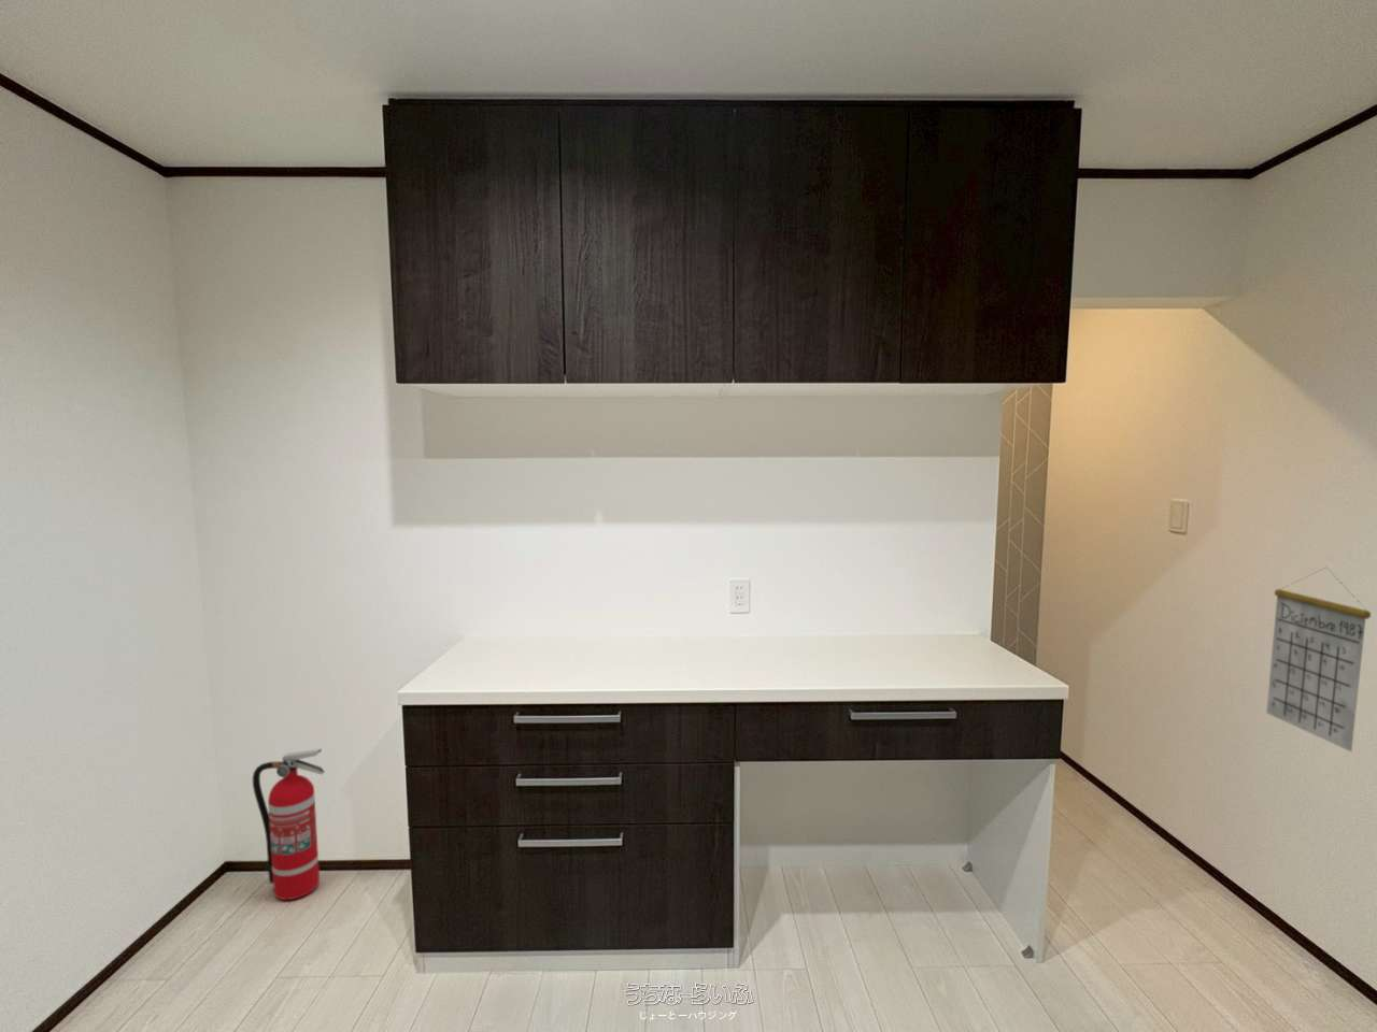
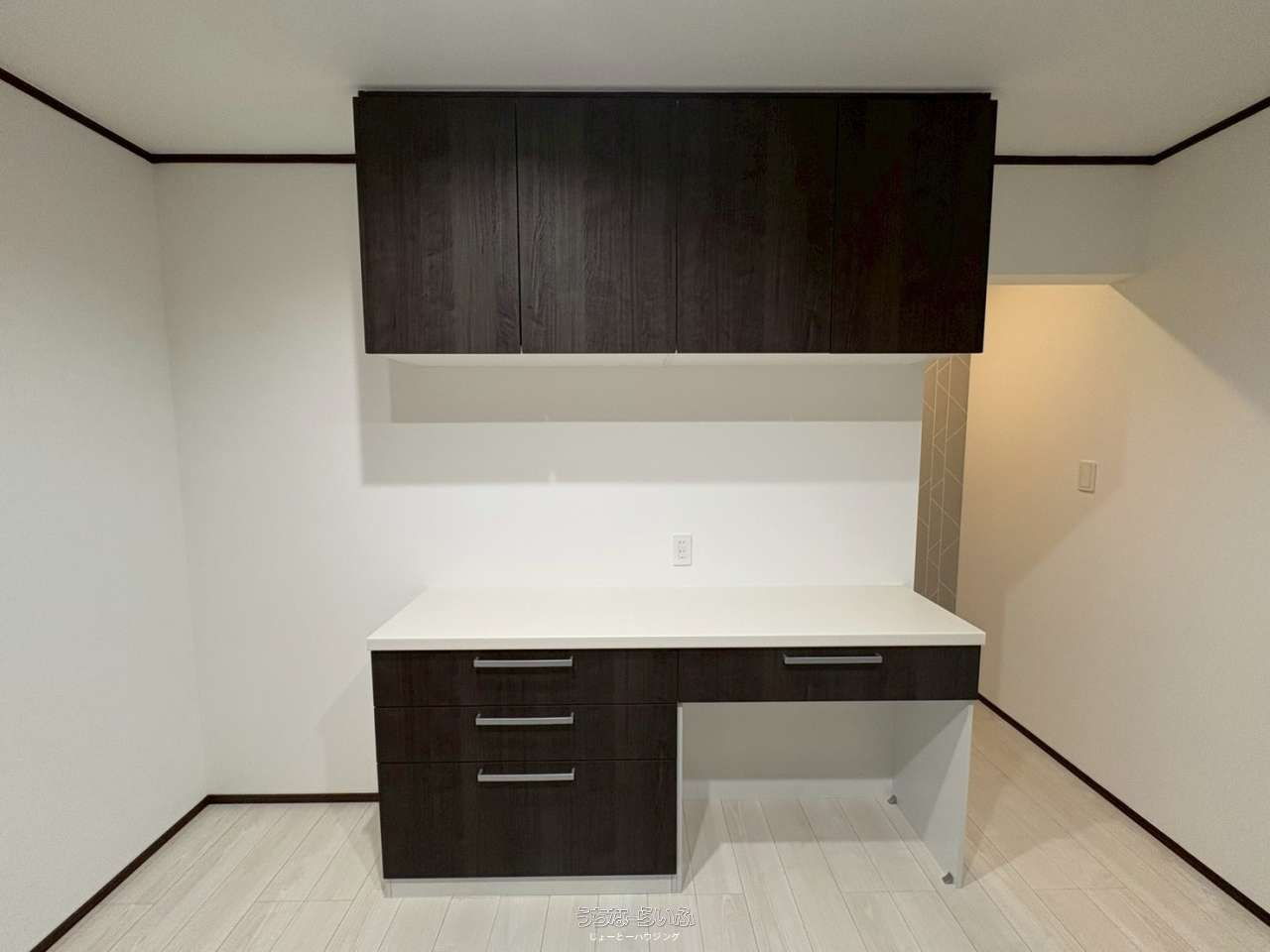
- calendar (1314, 649)
- fire extinguisher (291, 821)
